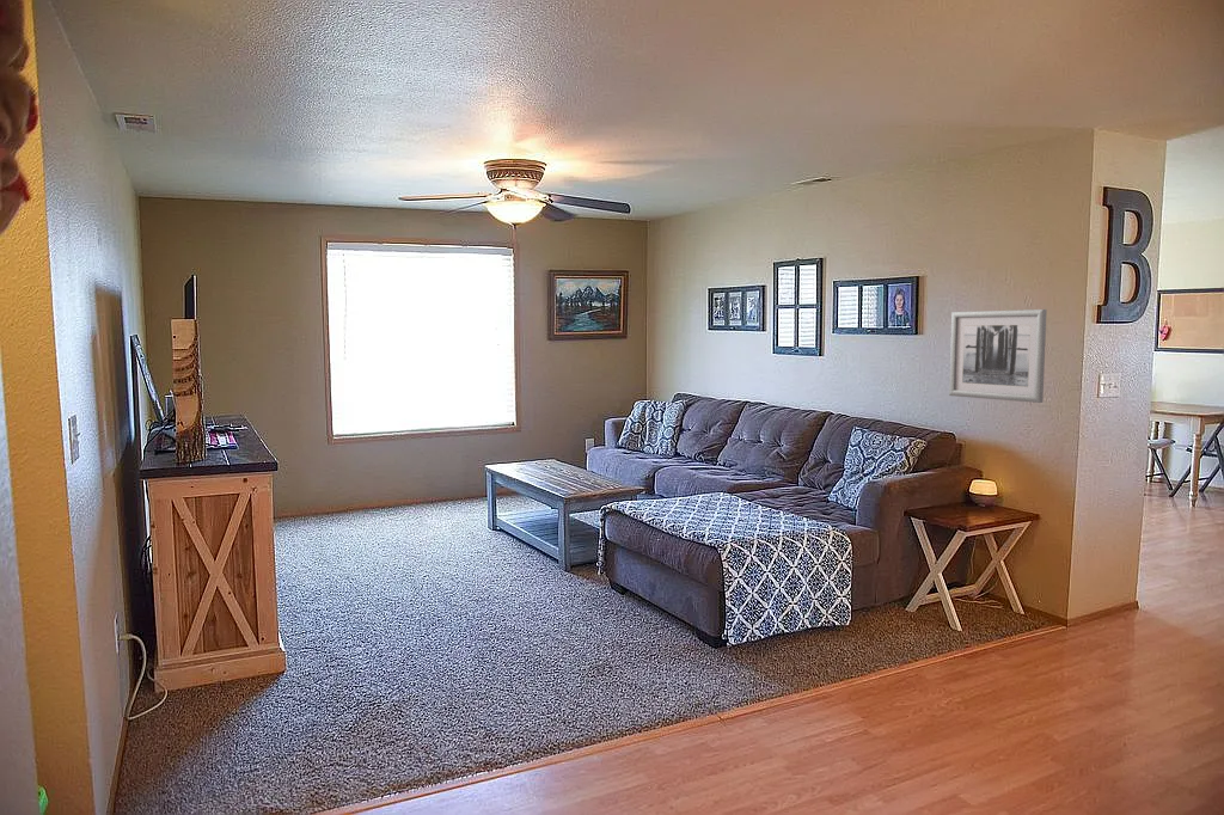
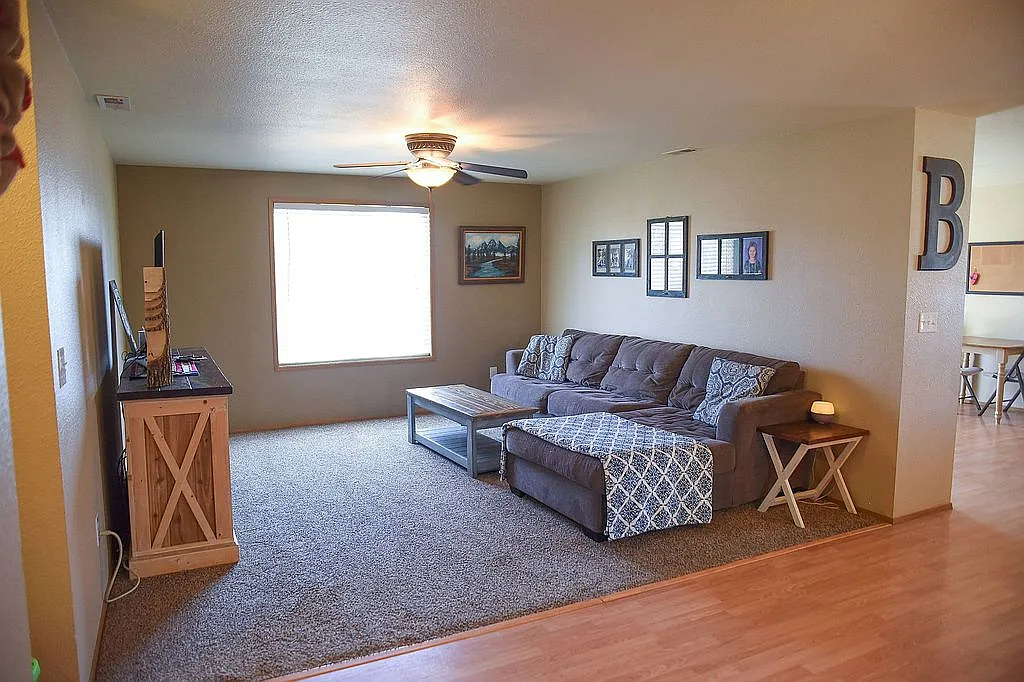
- wall art (994, 355)
